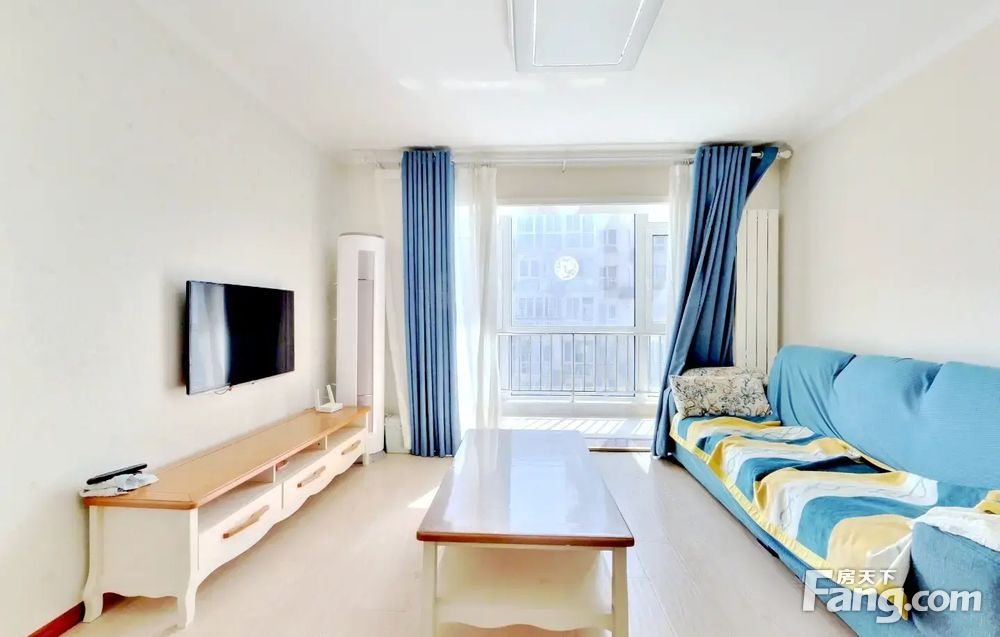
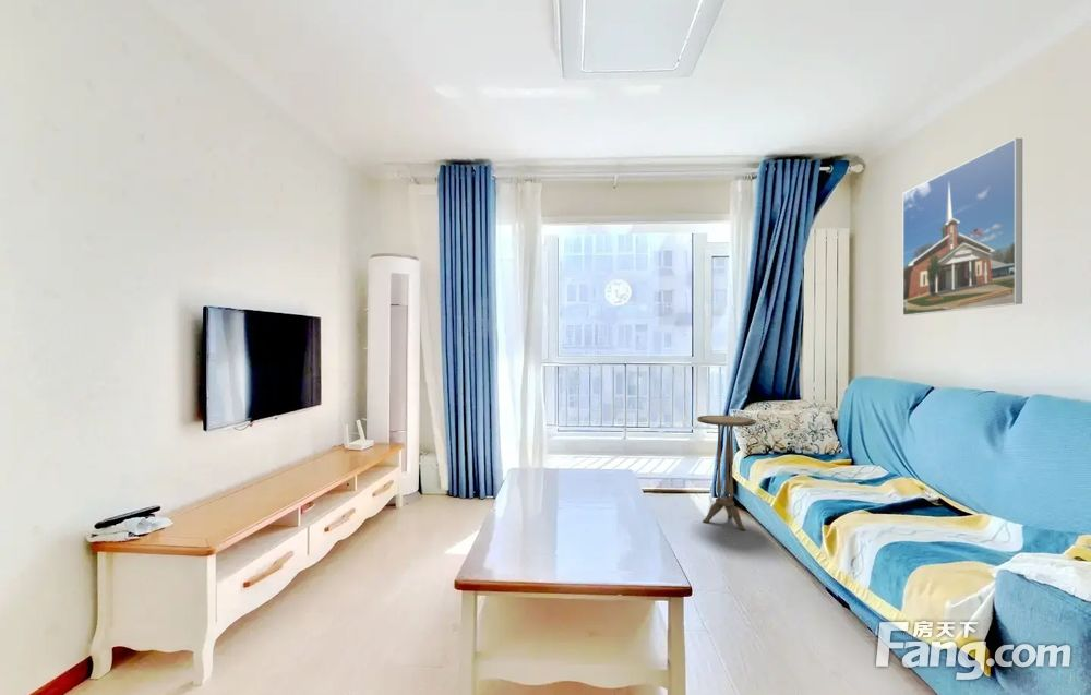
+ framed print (954, 240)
+ side table (727, 470)
